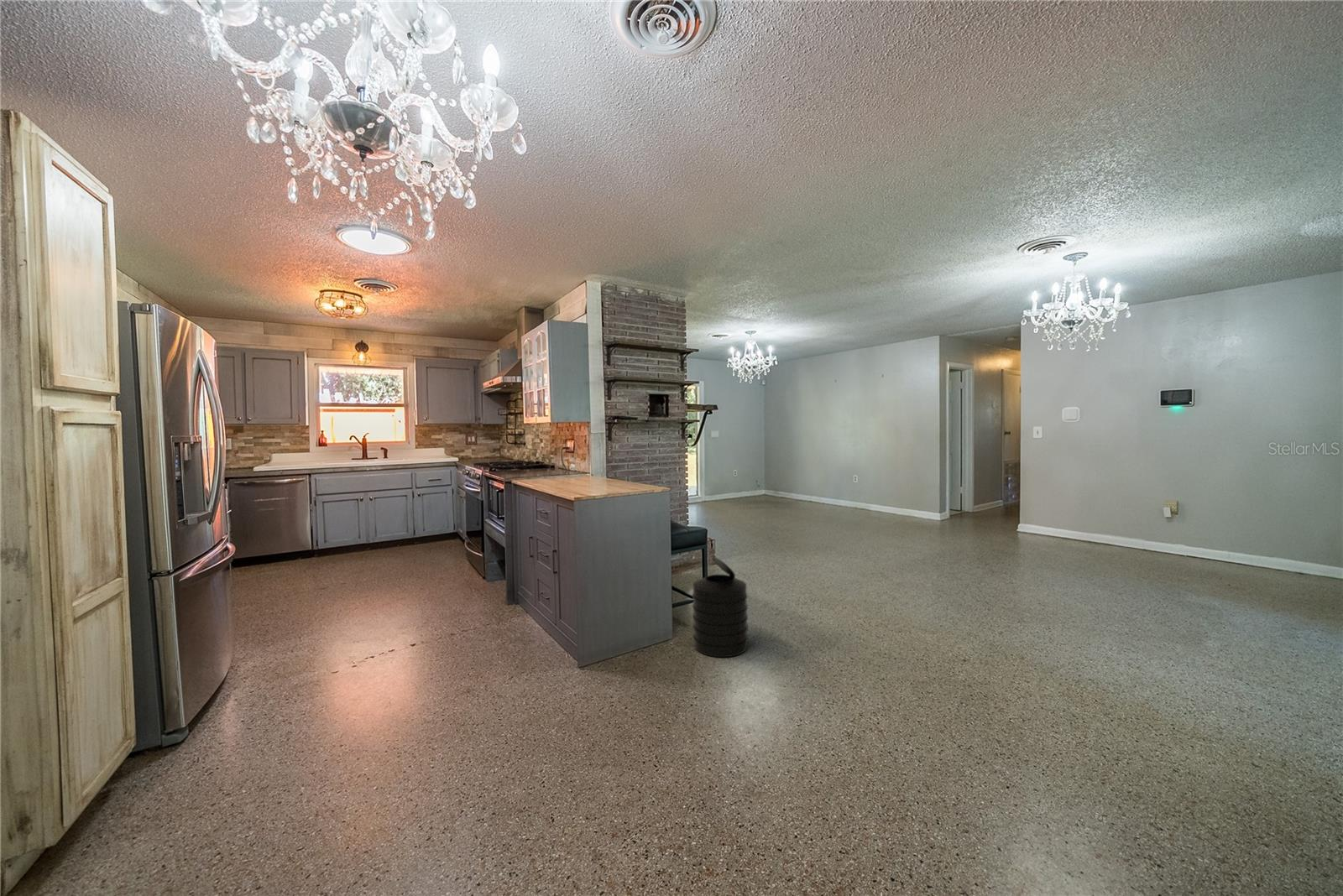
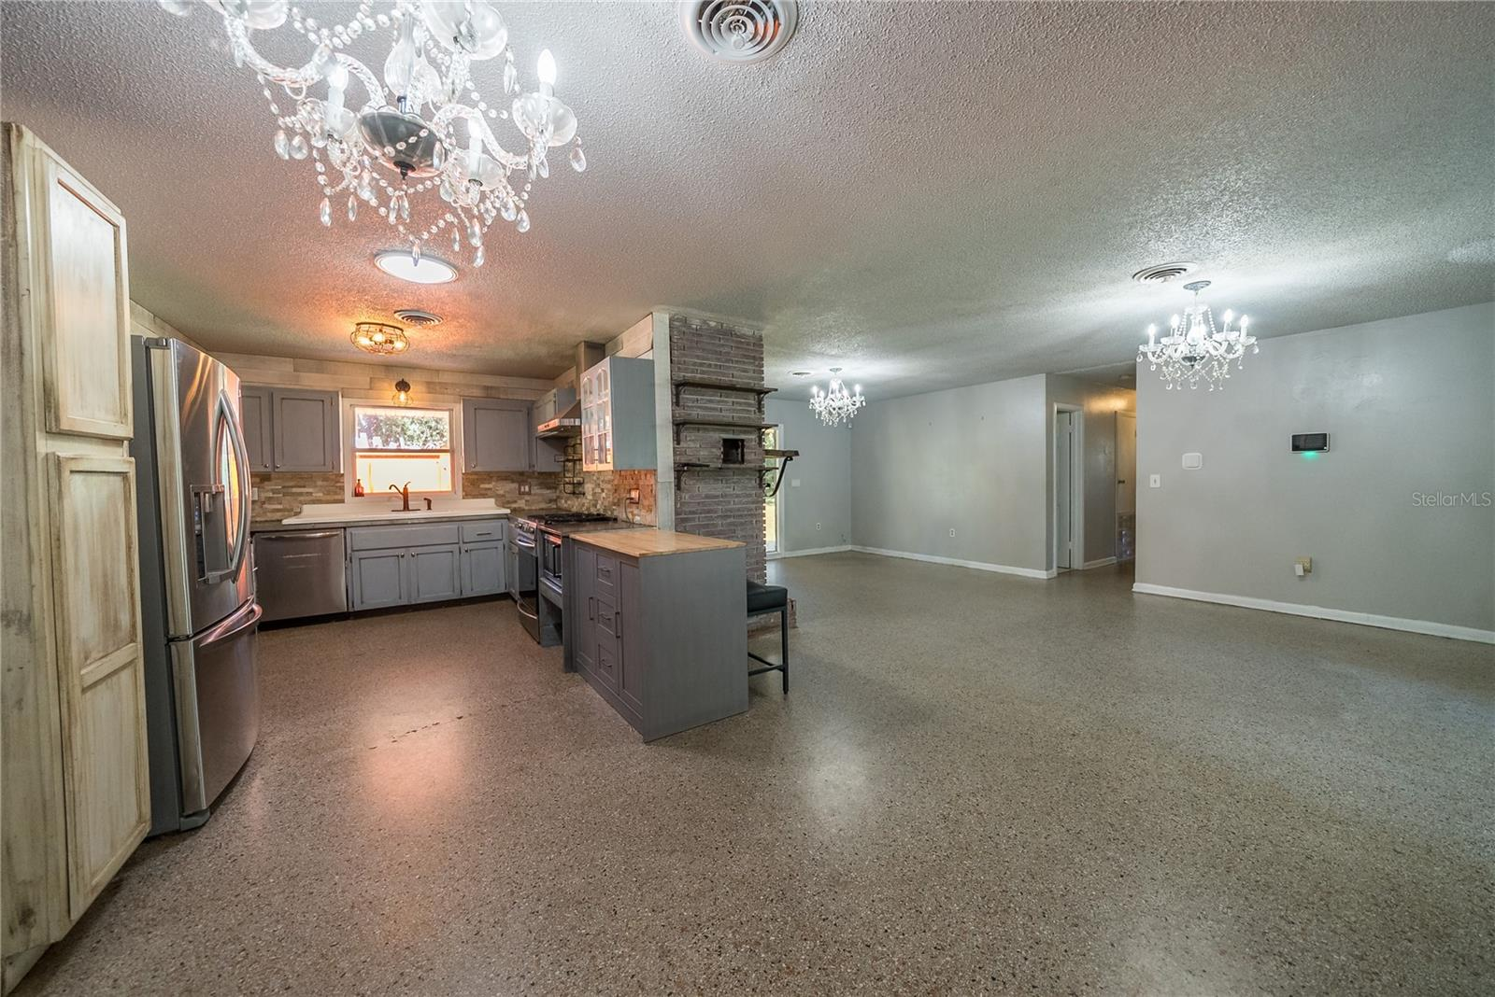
- trash can (719, 601)
